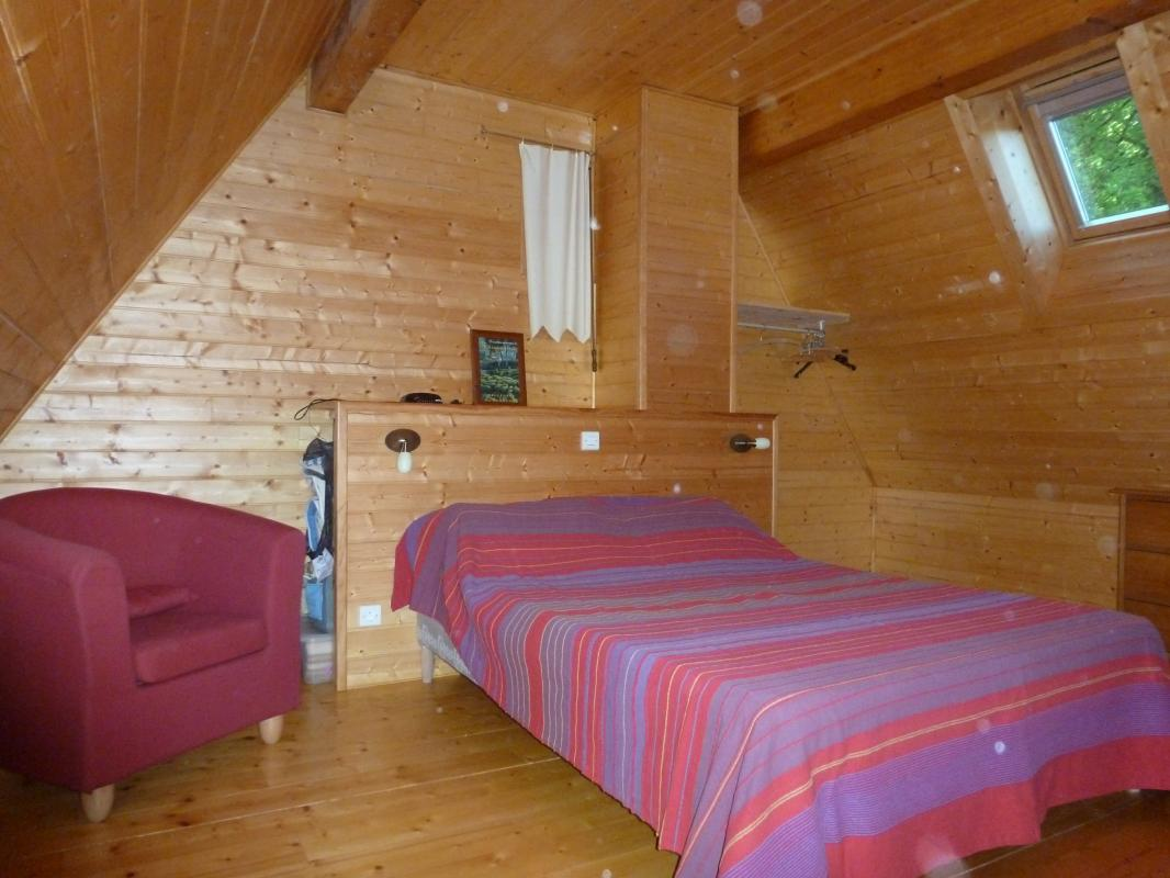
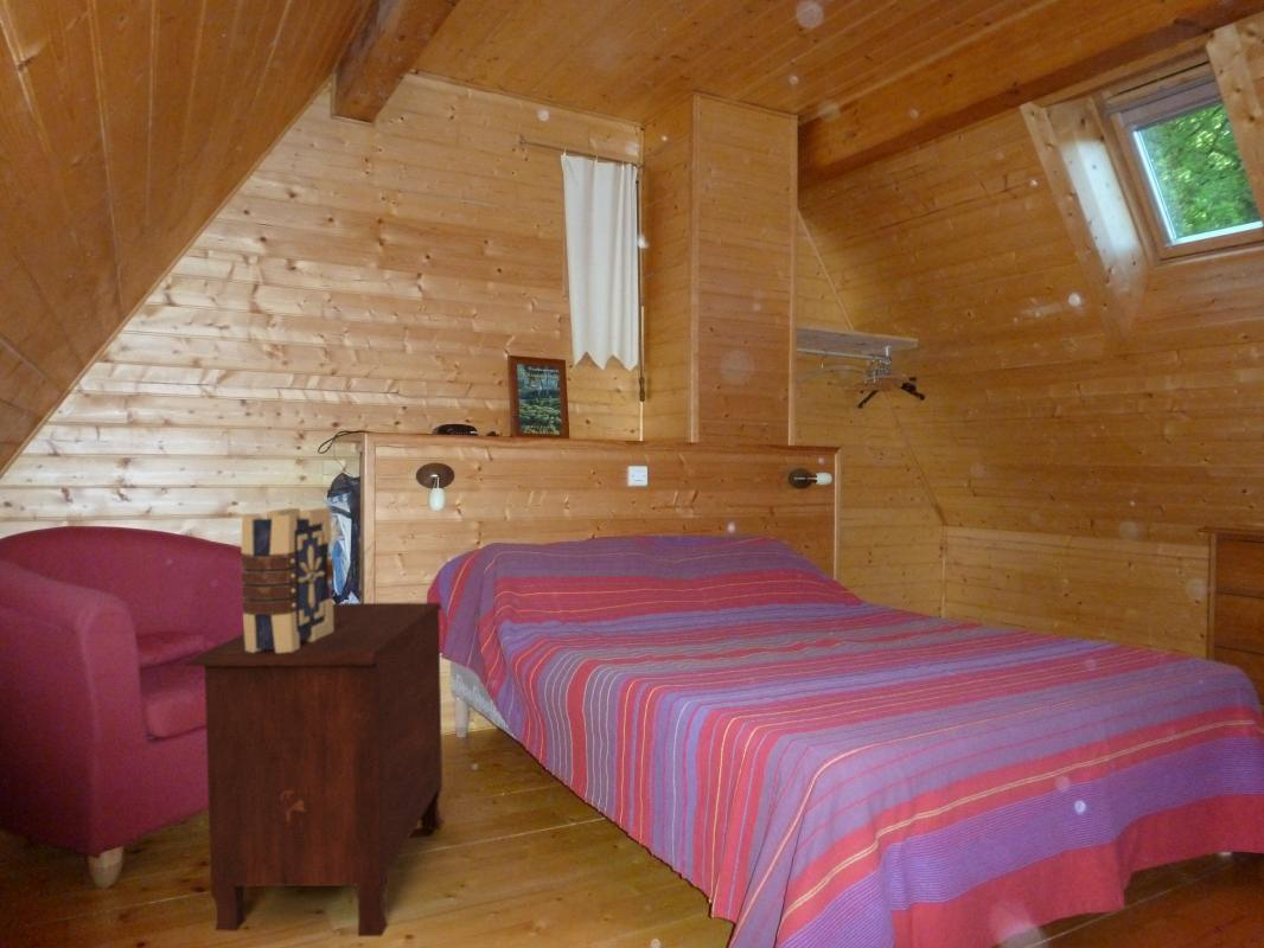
+ nightstand (334, 748)
+ book (287, 576)
